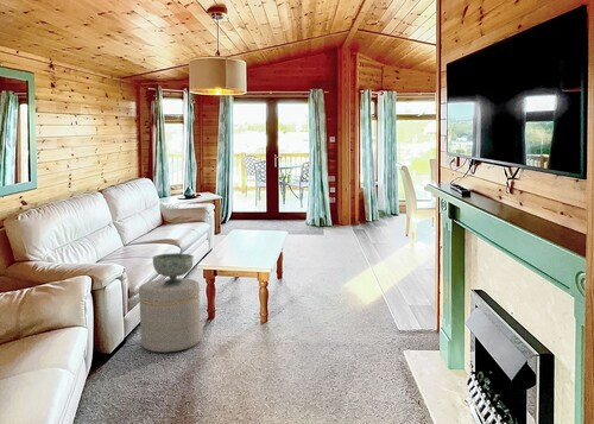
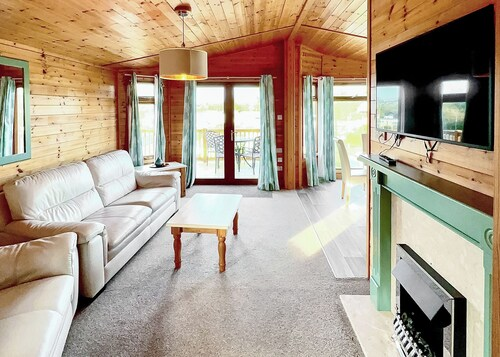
- ottoman (170, 312)
- decorative bowl (172, 268)
